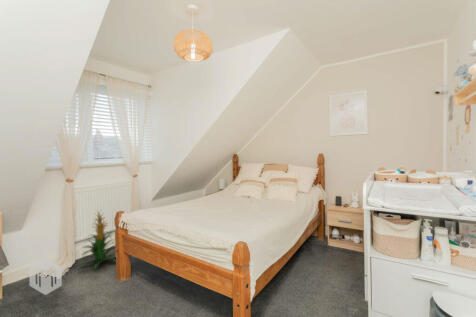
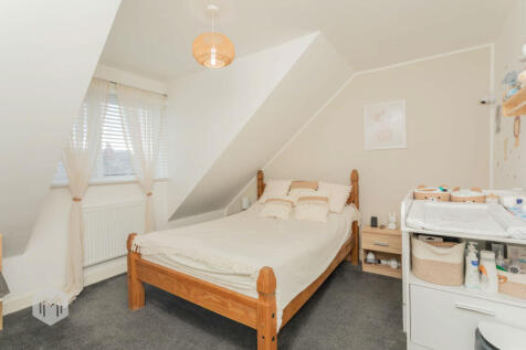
- indoor plant (100, 236)
